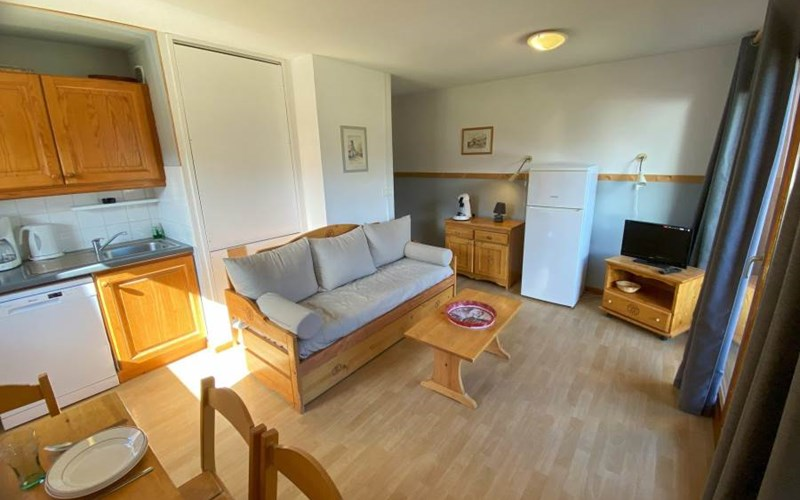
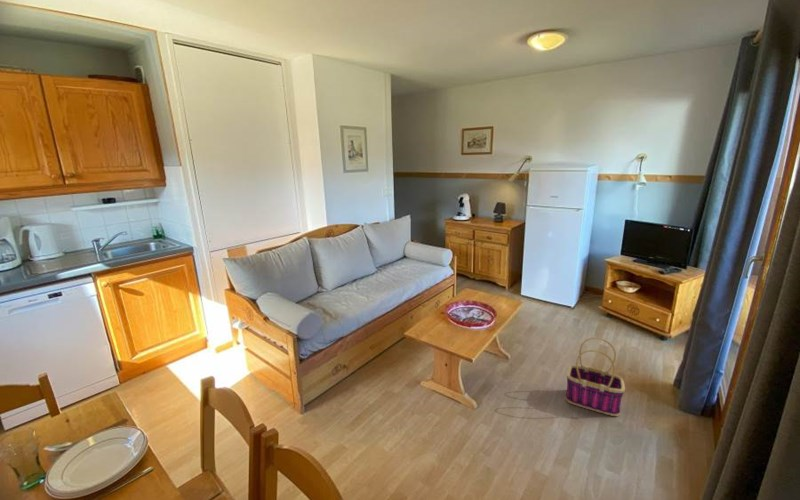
+ basket (595, 374)
